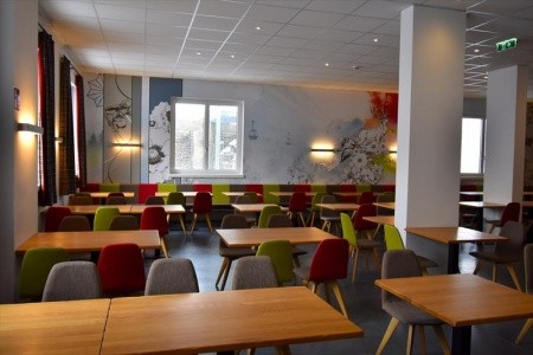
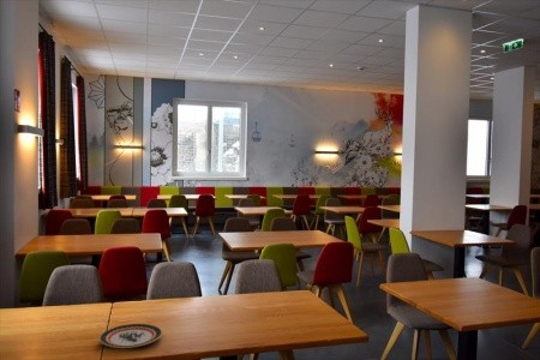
+ plate (131, 336)
